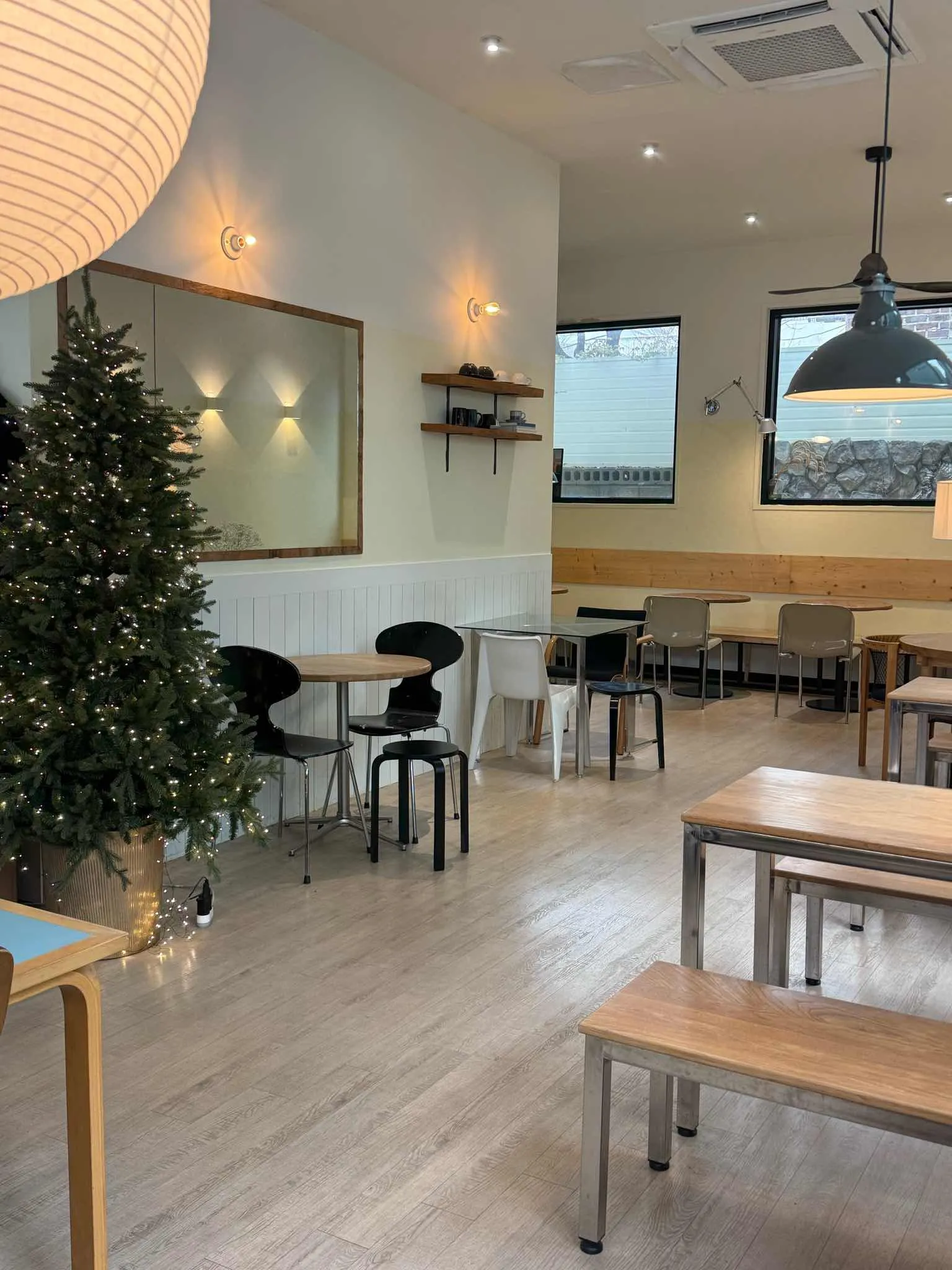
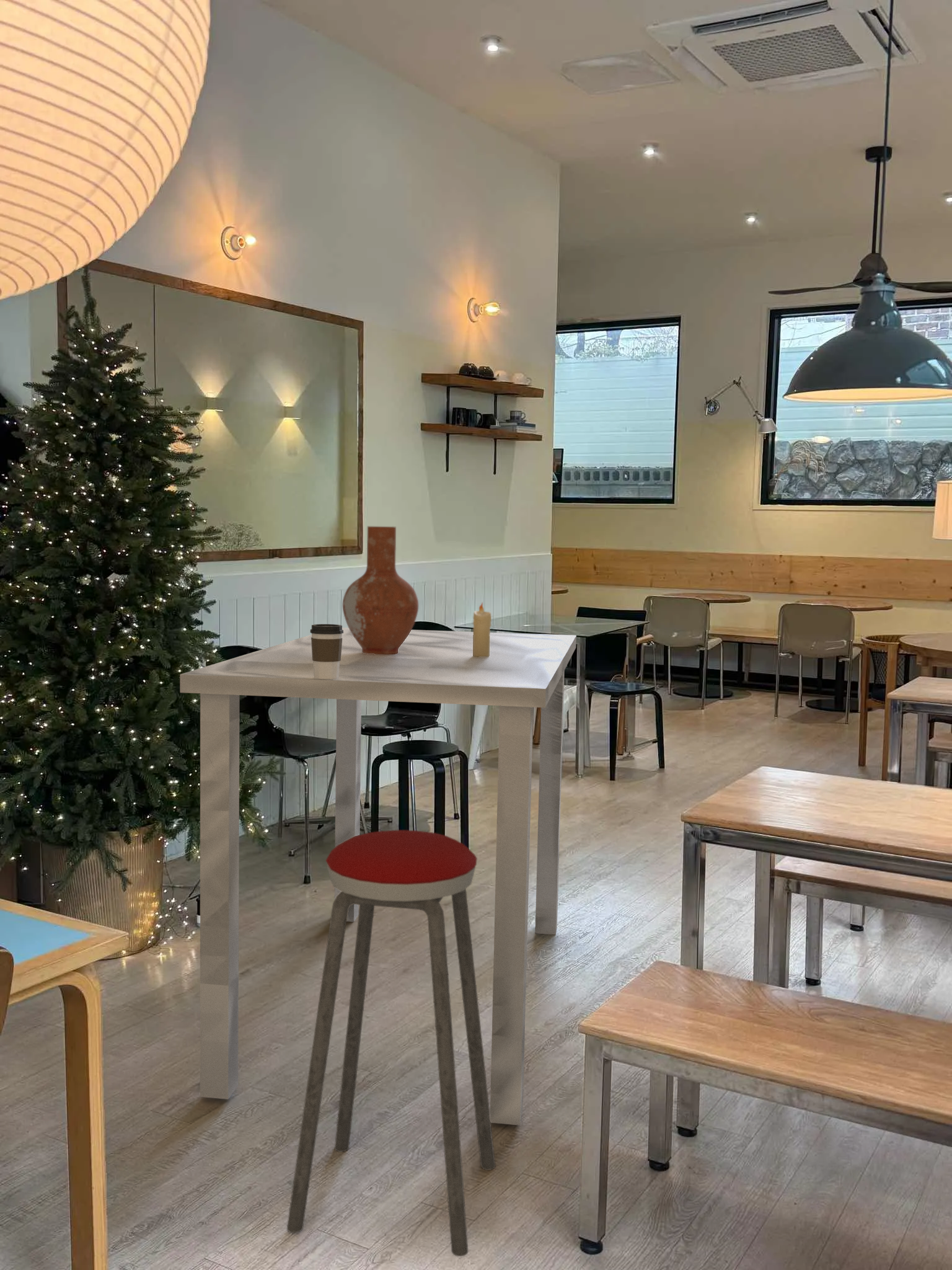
+ dining table (359, 824)
+ candle (482, 628)
+ music stool (434, 1017)
+ vase (381, 589)
+ coffee cup (327, 651)
